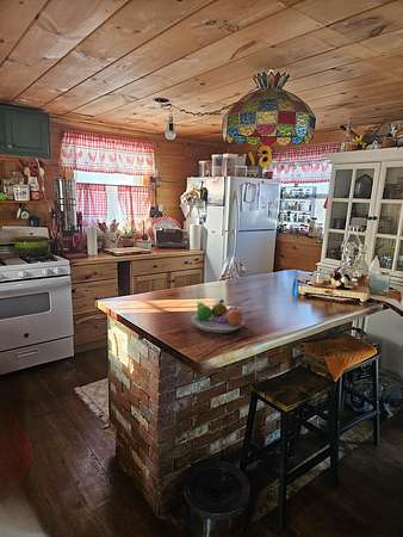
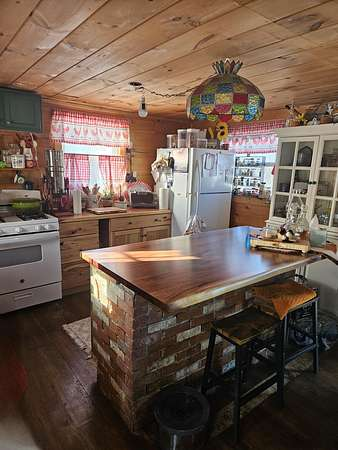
- fruit bowl (216, 314)
